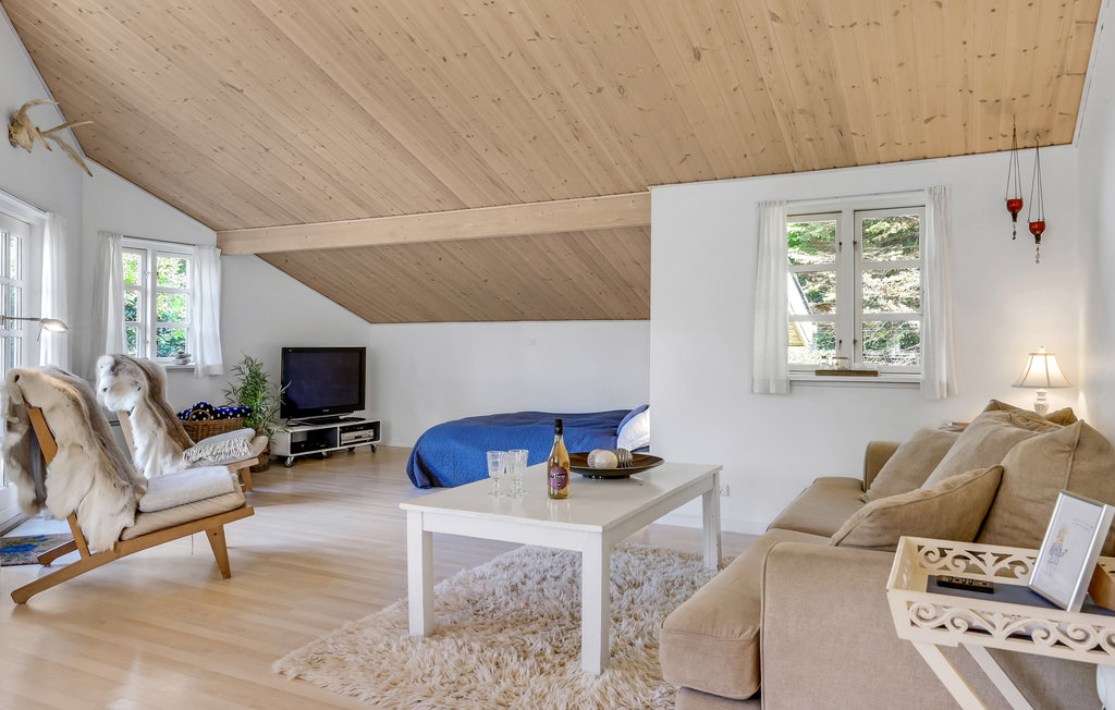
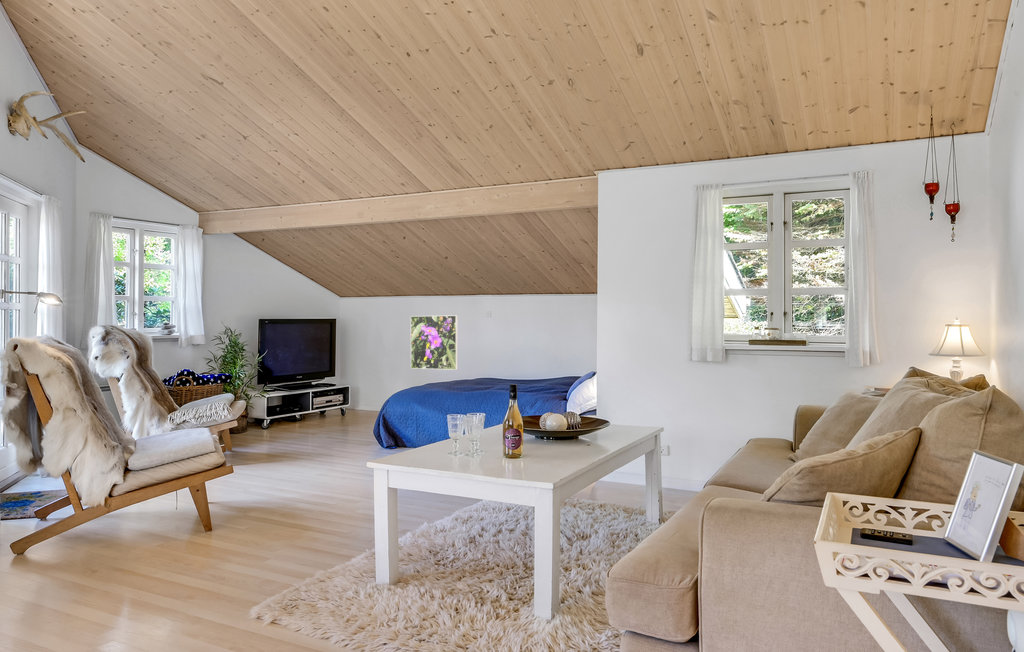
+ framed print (433, 342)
